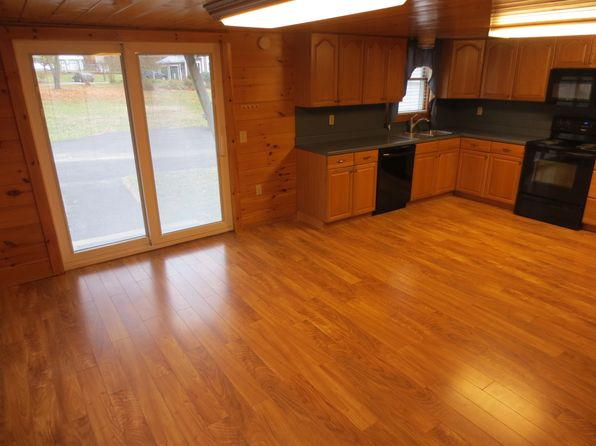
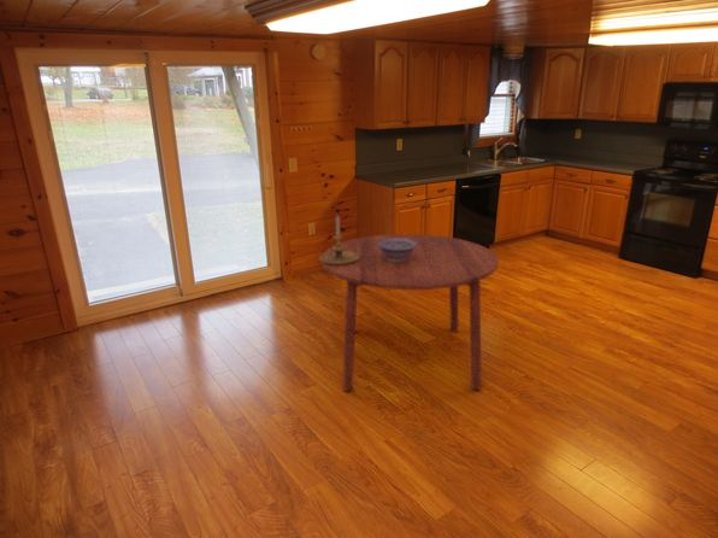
+ candle holder (337, 236)
+ dining table (407, 288)
+ decorative bowl (396, 251)
